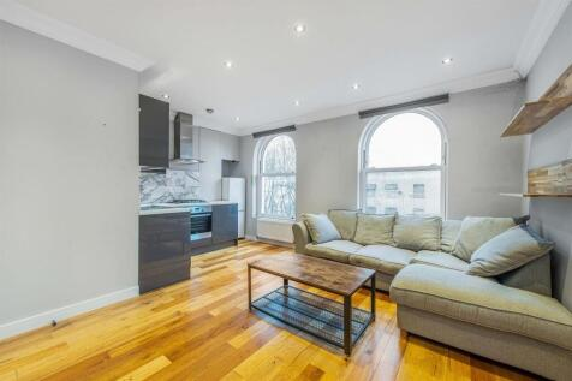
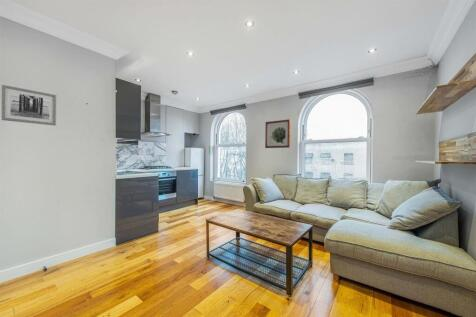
+ wall art (31, 106)
+ wall art (277, 134)
